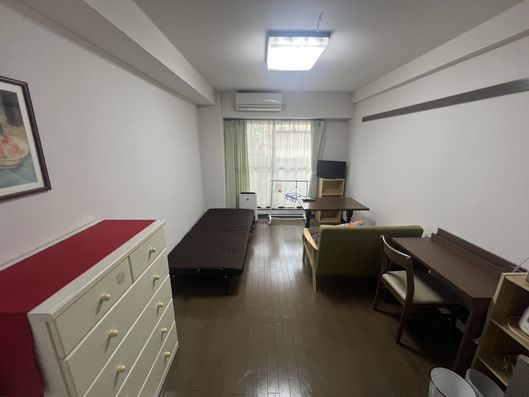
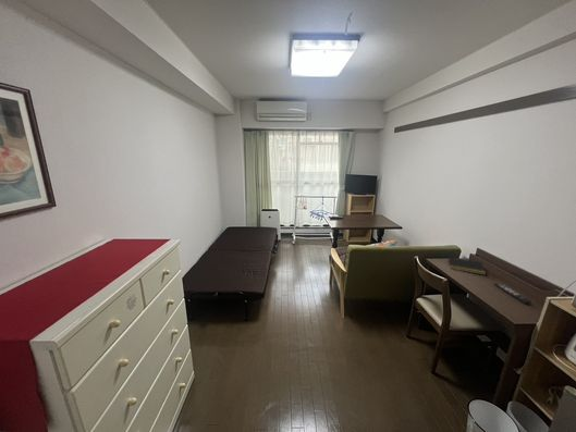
+ remote control (511, 293)
+ notepad (466, 264)
